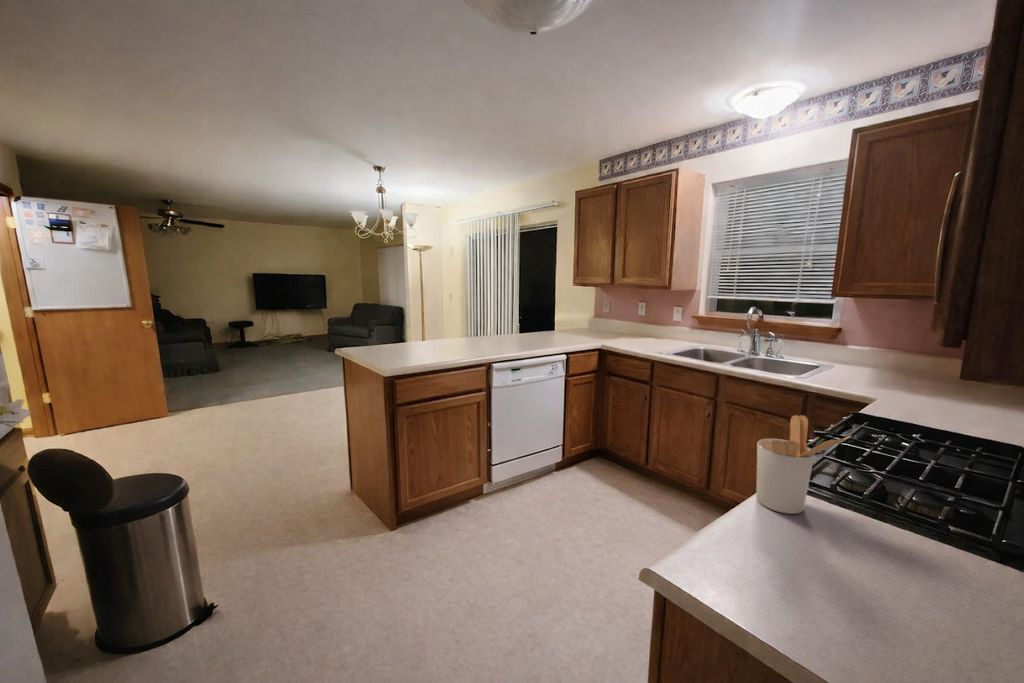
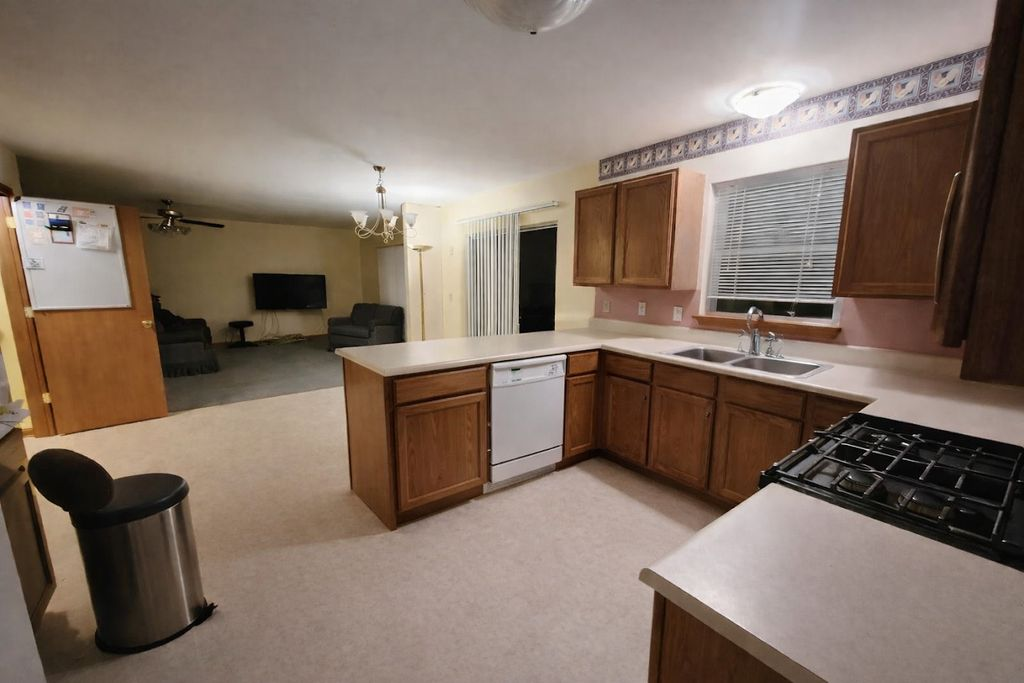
- utensil holder (798, 466)
